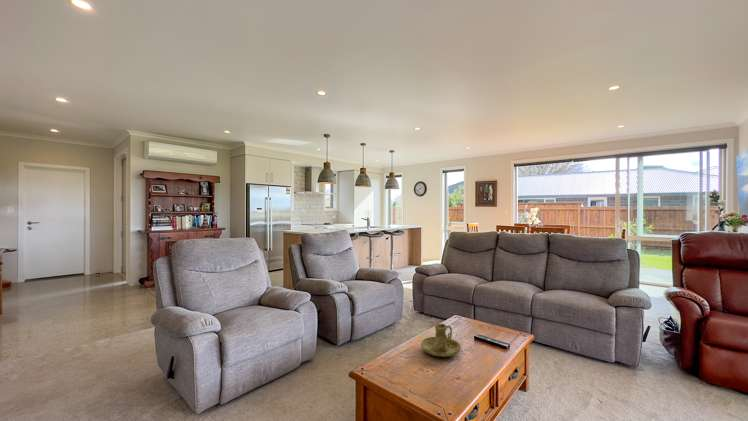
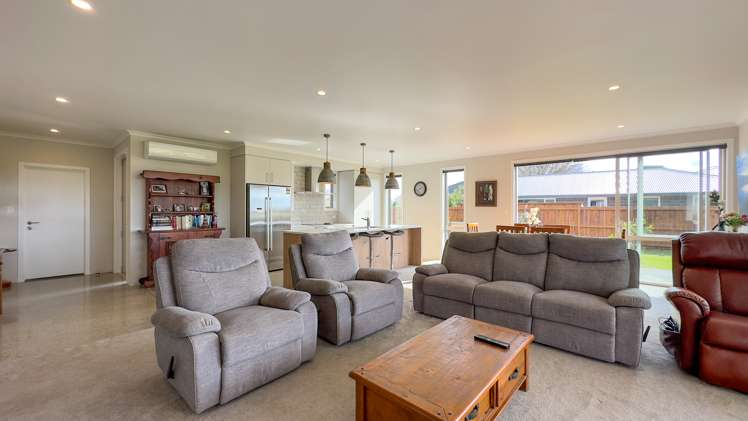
- candle holder (442, 337)
